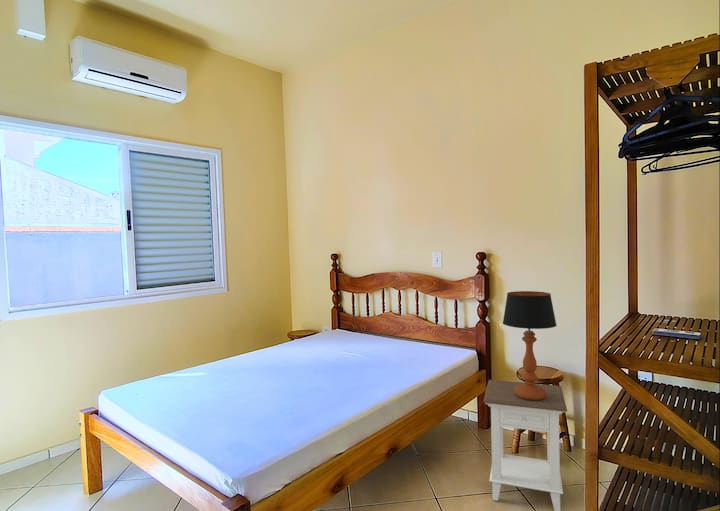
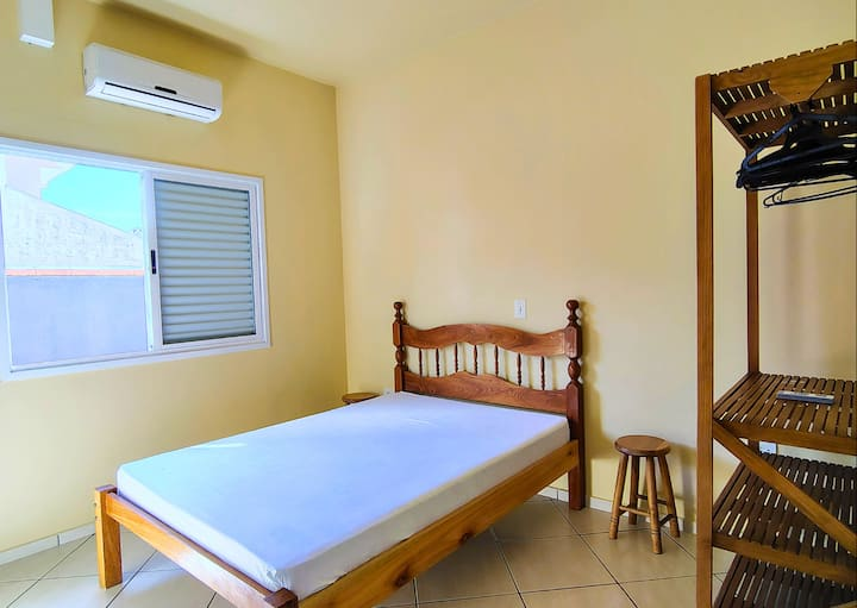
- table lamp (529, 344)
- nightstand (526, 429)
